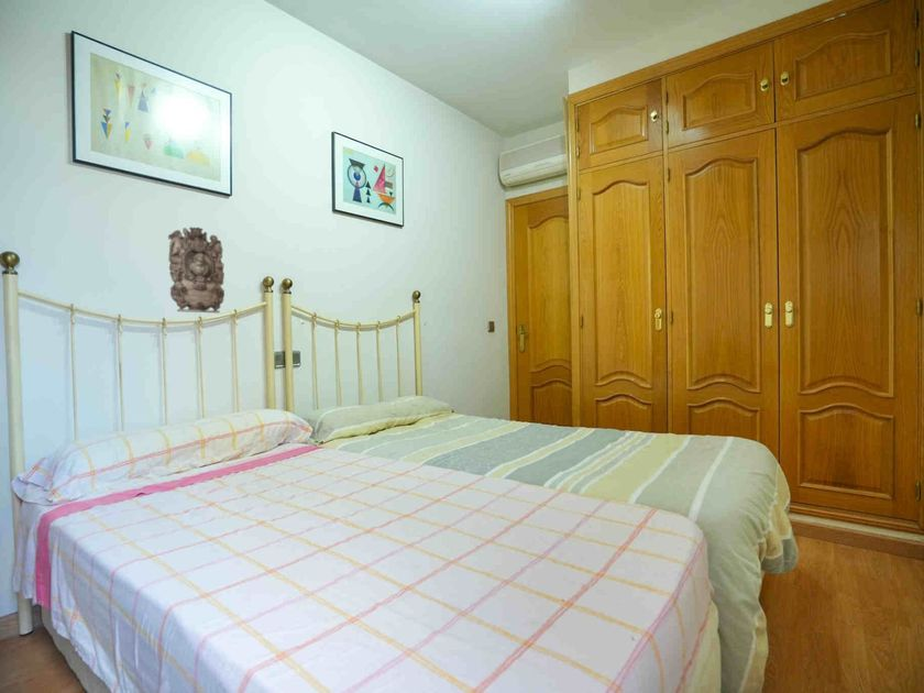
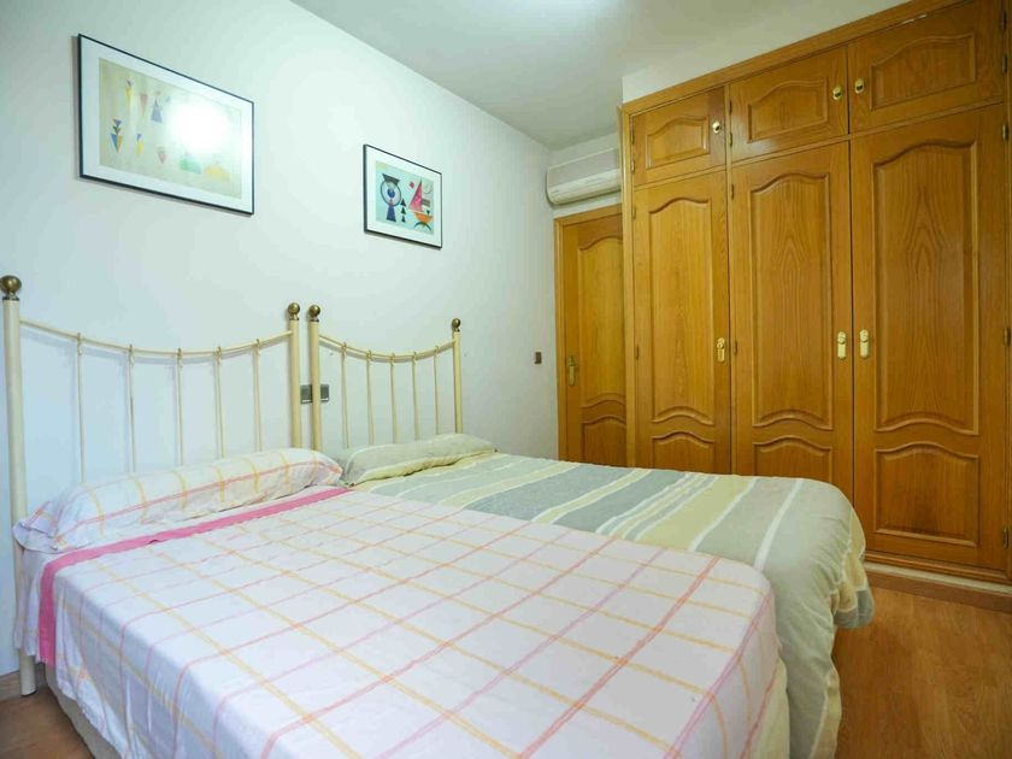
- wall ornament (199, 270)
